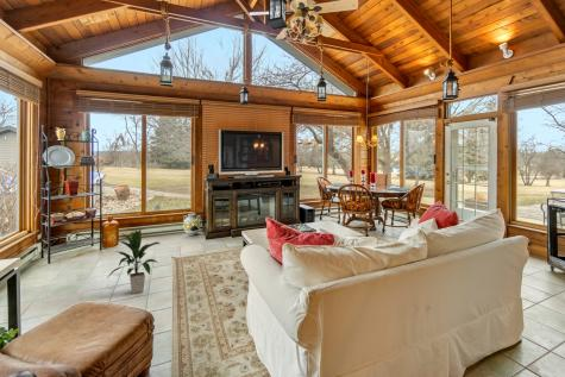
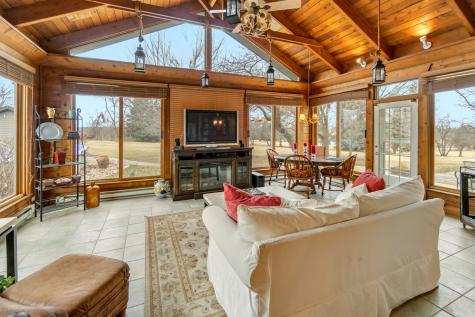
- indoor plant (134, 258)
